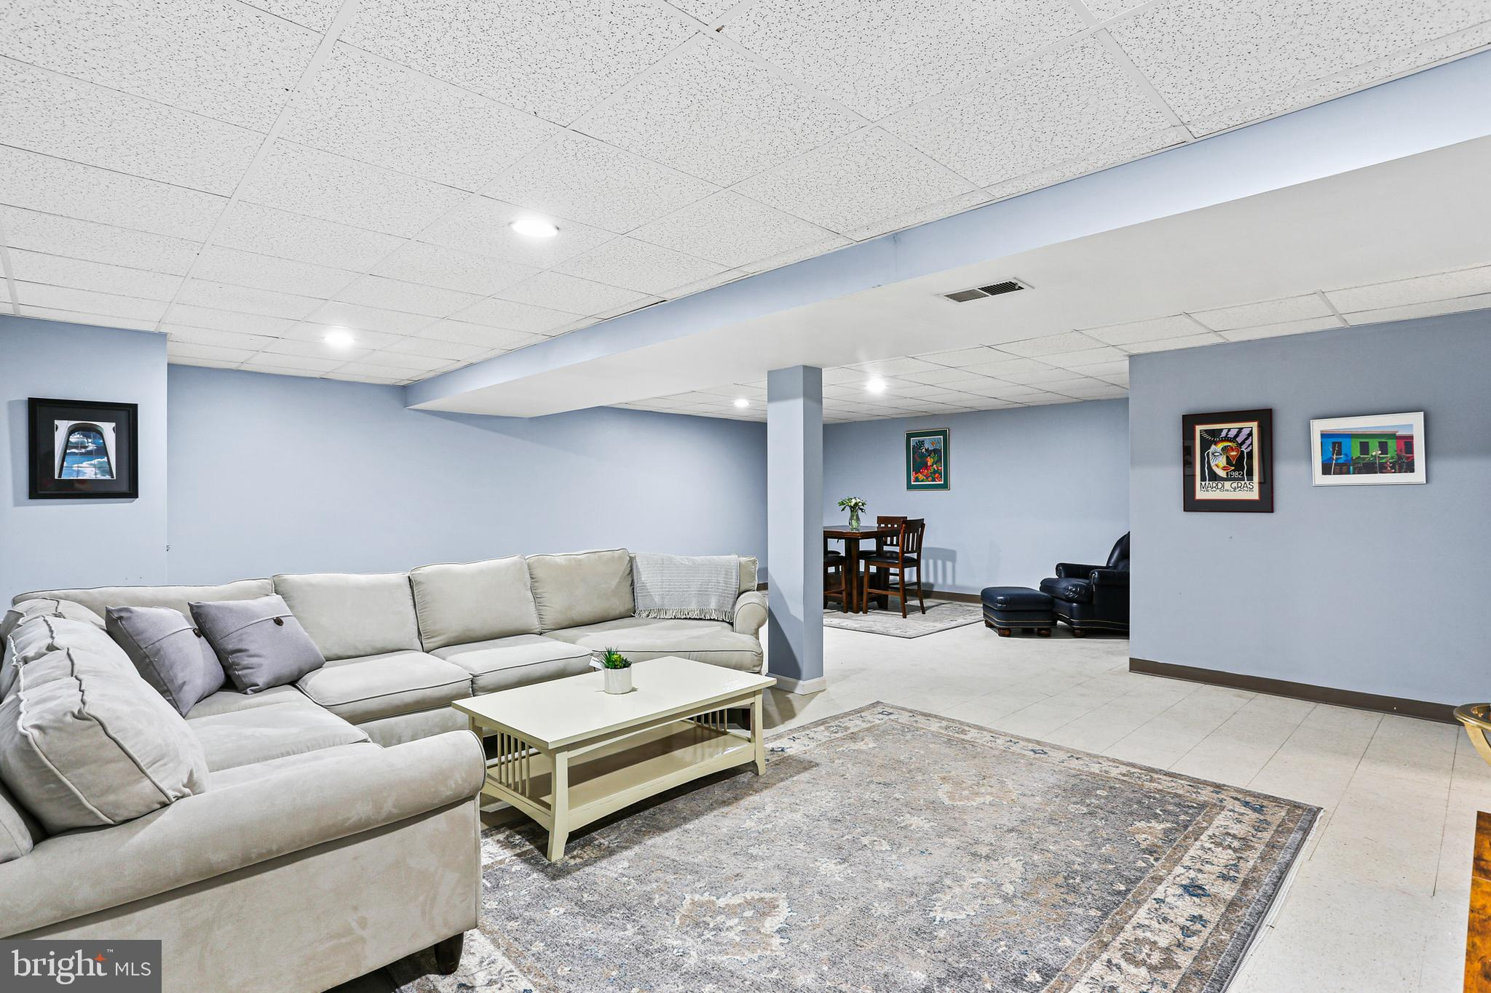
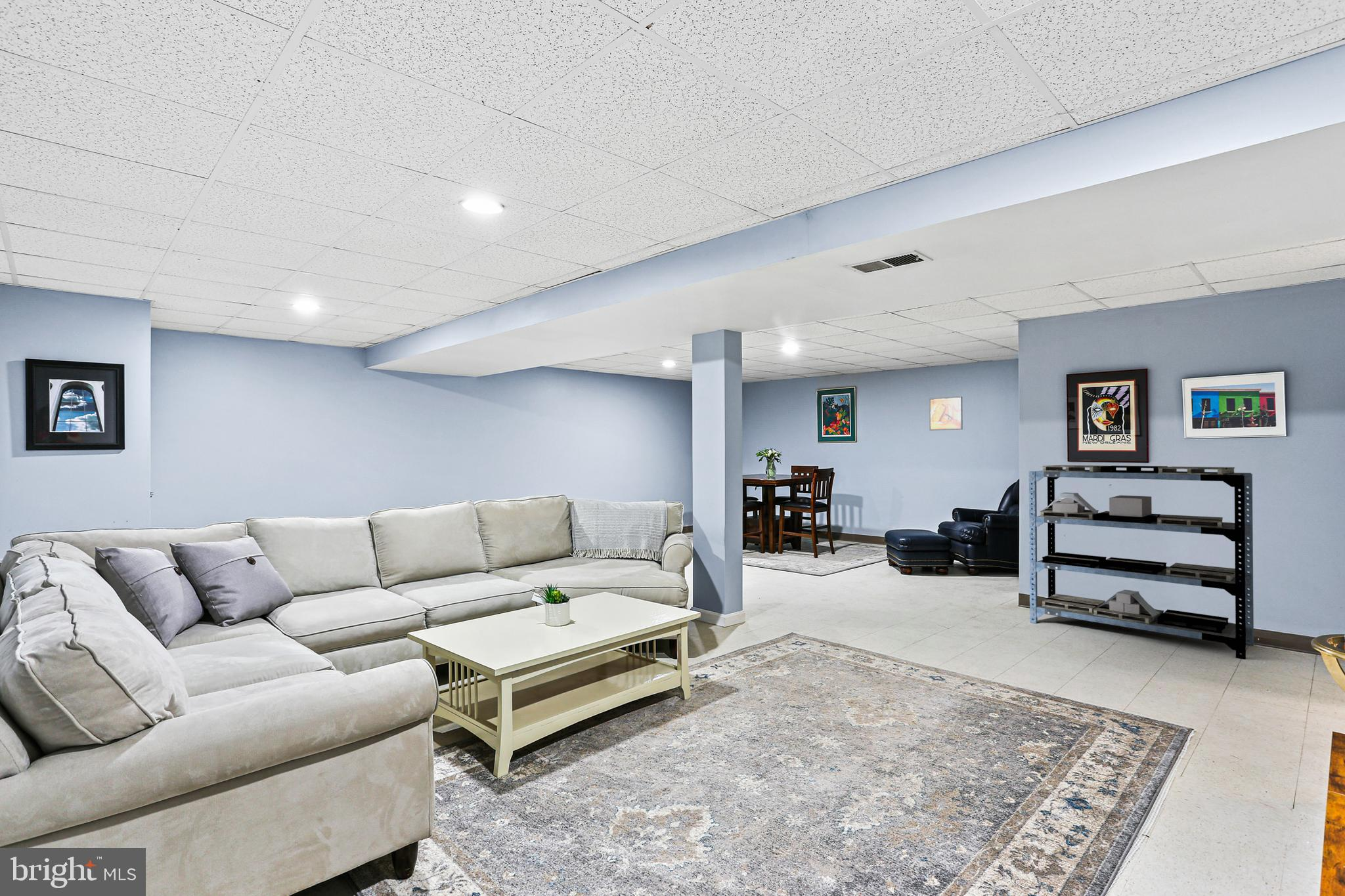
+ shelving unit (1134, 559)
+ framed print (945, 414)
